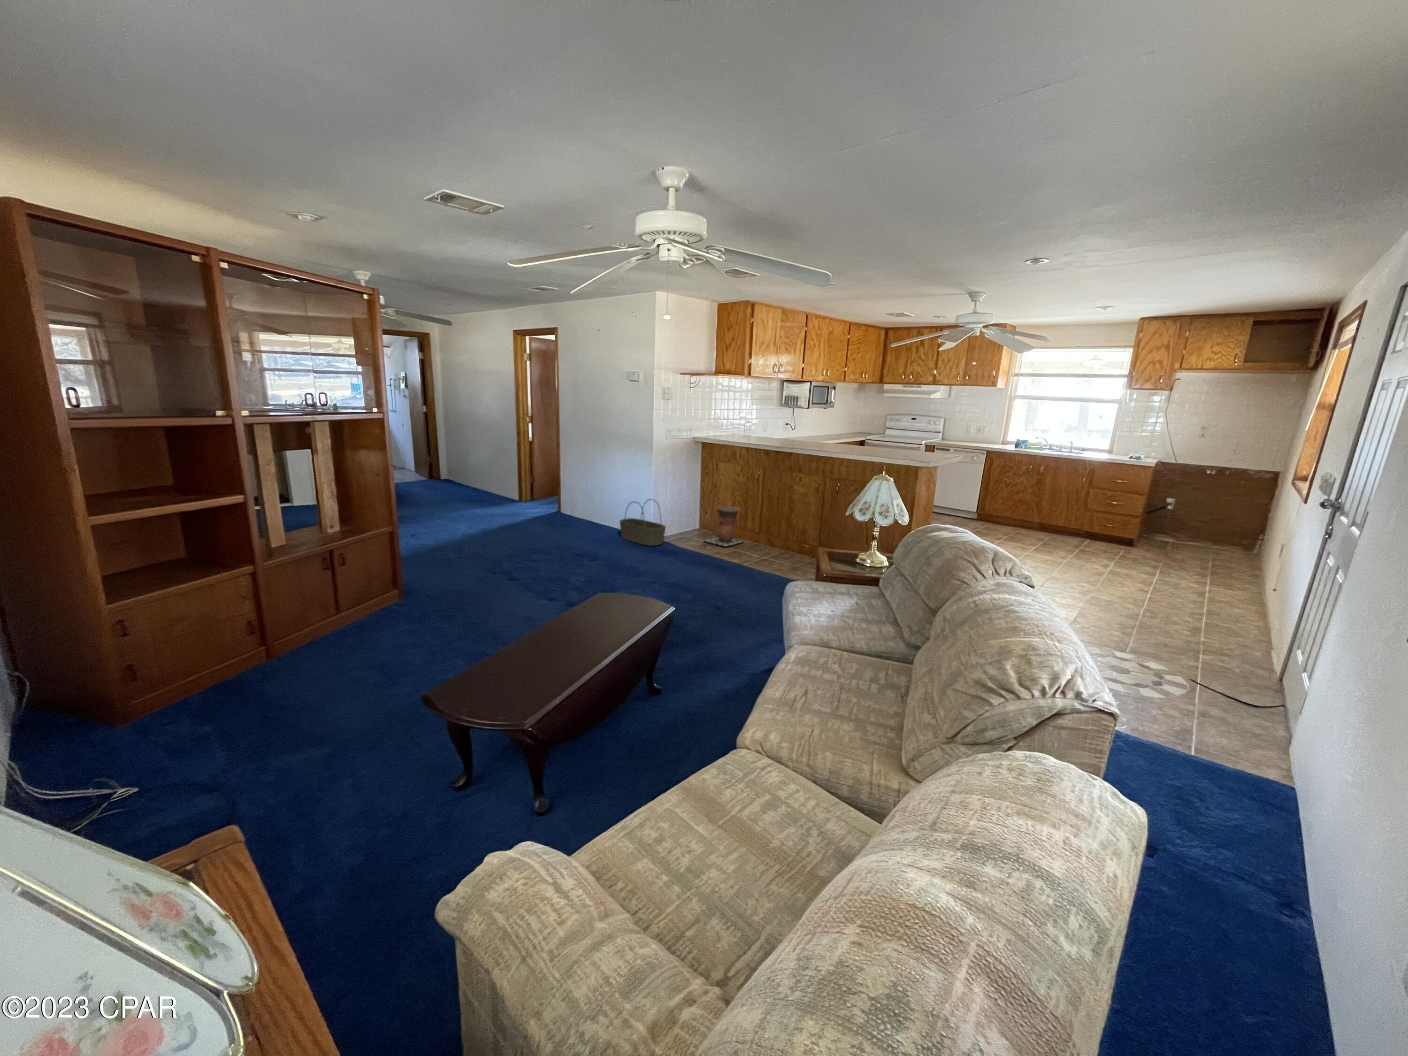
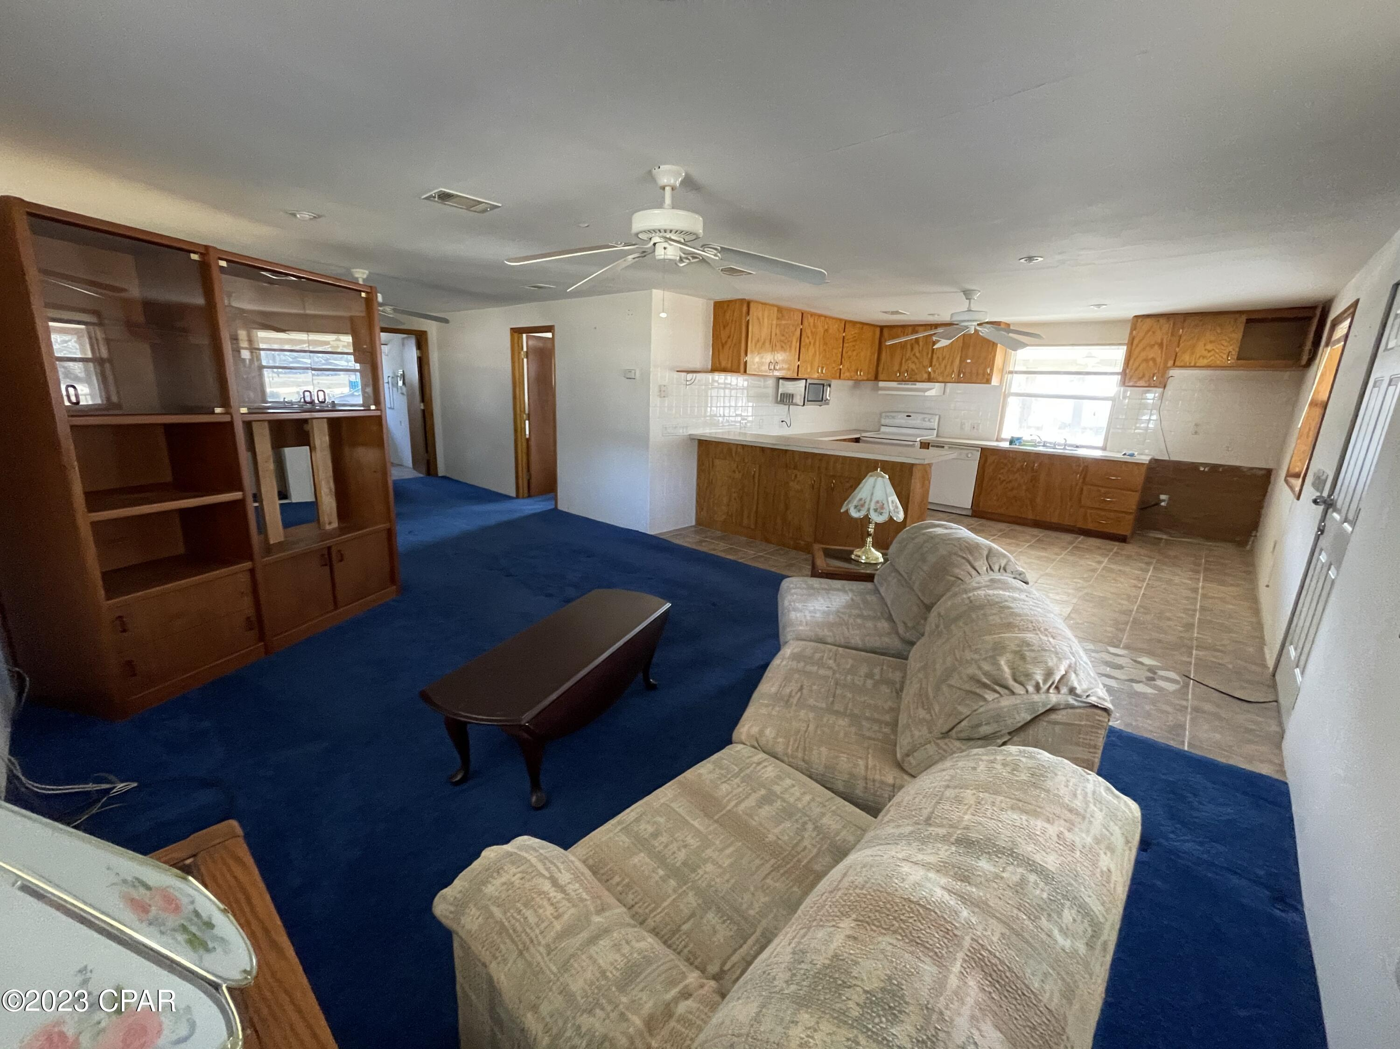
- basket (642, 520)
- vase (724, 525)
